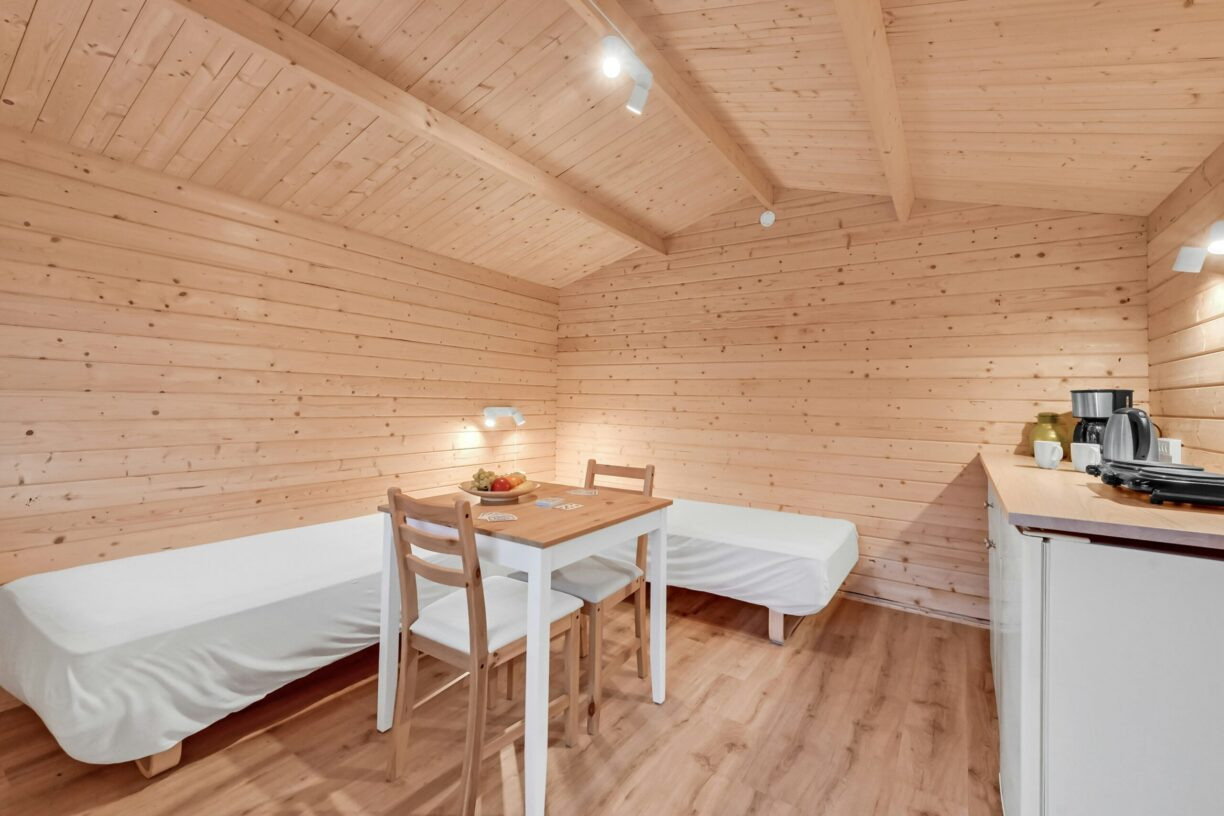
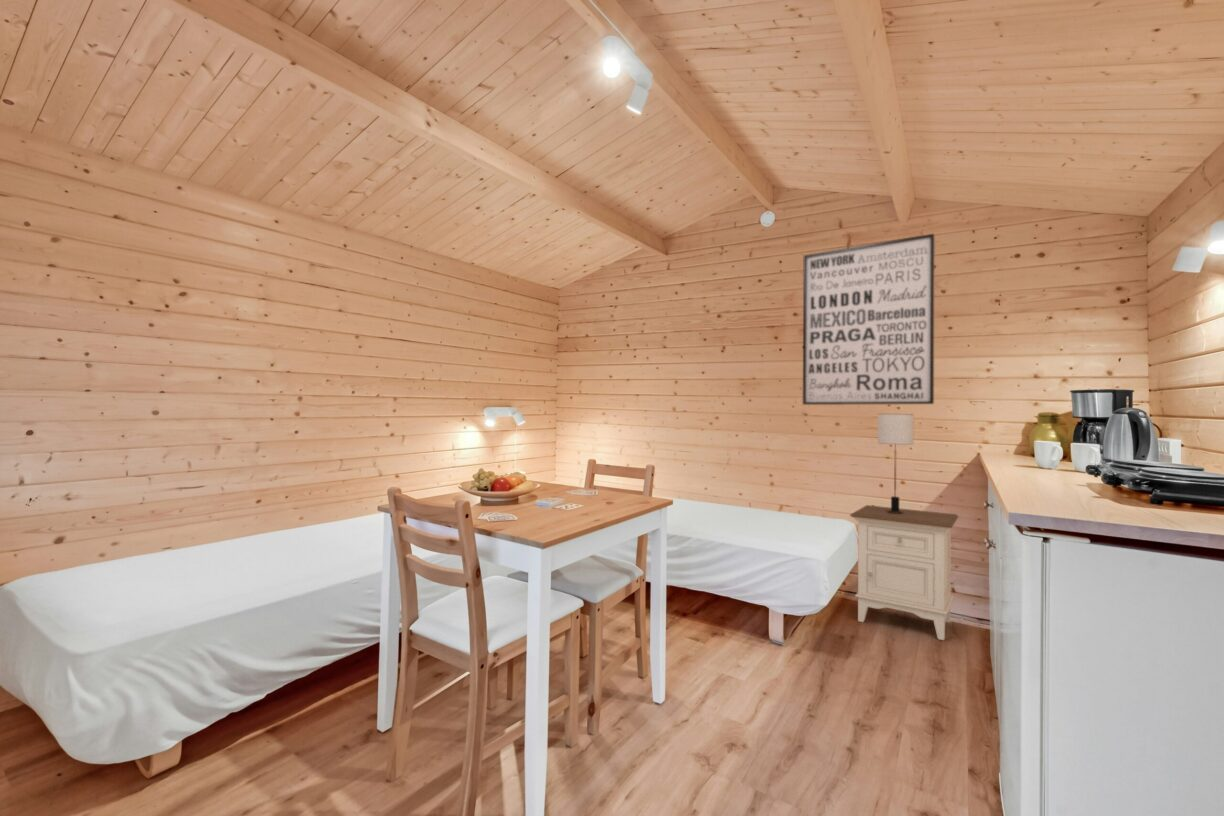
+ nightstand (903, 567)
+ table lamp (895, 463)
+ wall art (864, 325)
